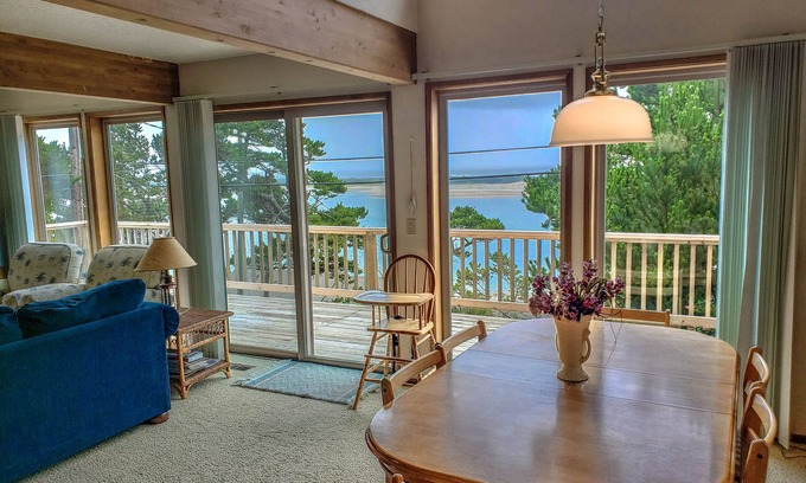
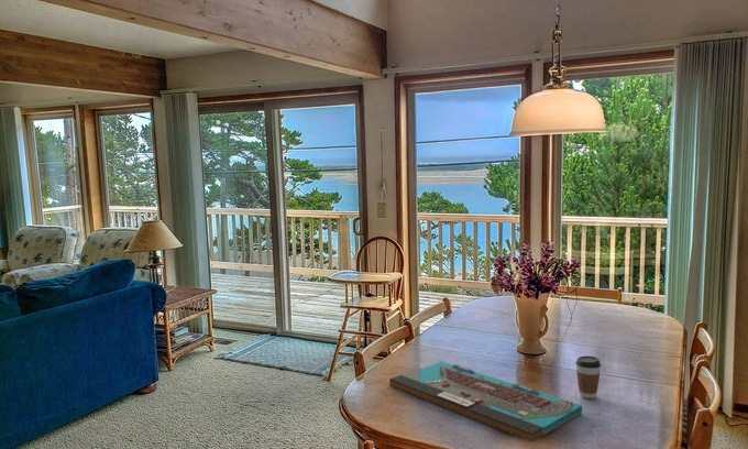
+ coffee cup (587, 376)
+ board game (479, 392)
